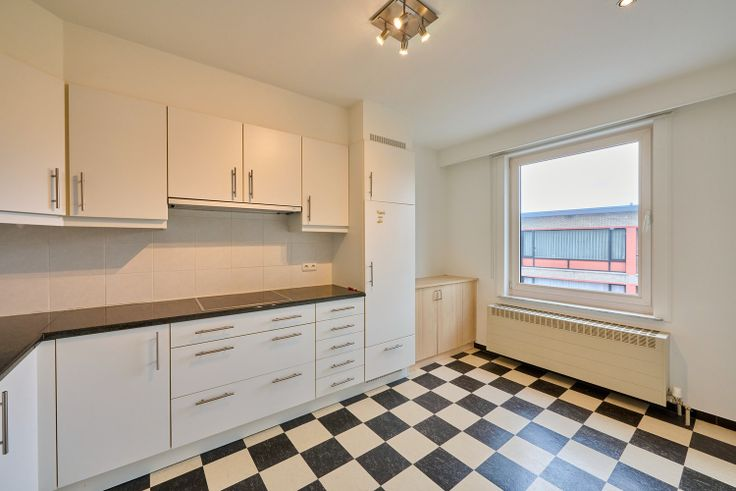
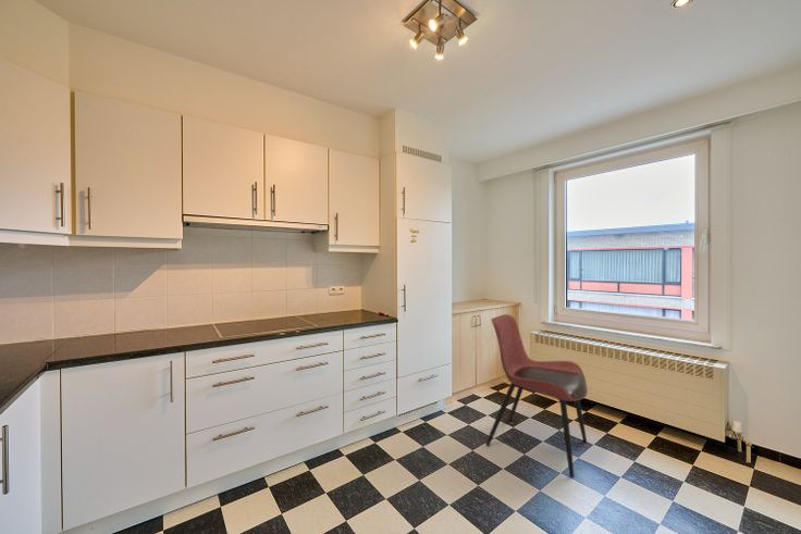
+ dining chair (537, 382)
